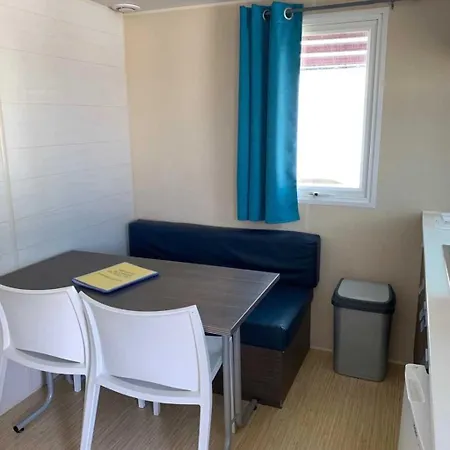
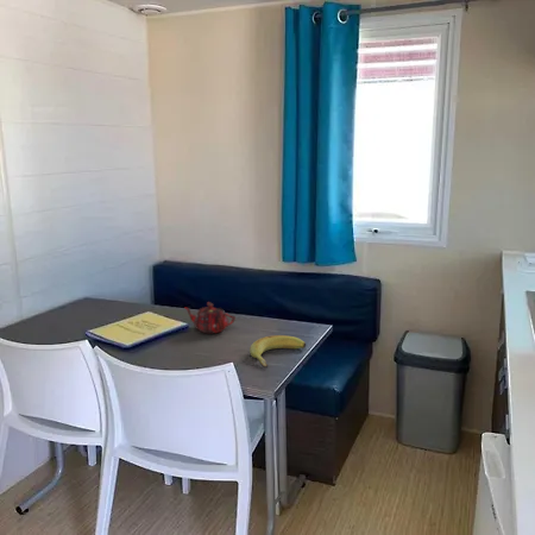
+ teapot (209, 316)
+ banana (275, 347)
